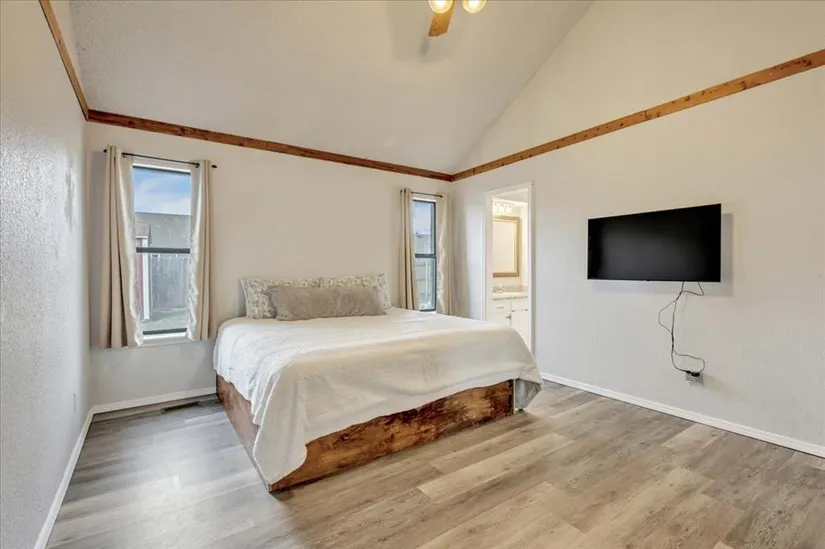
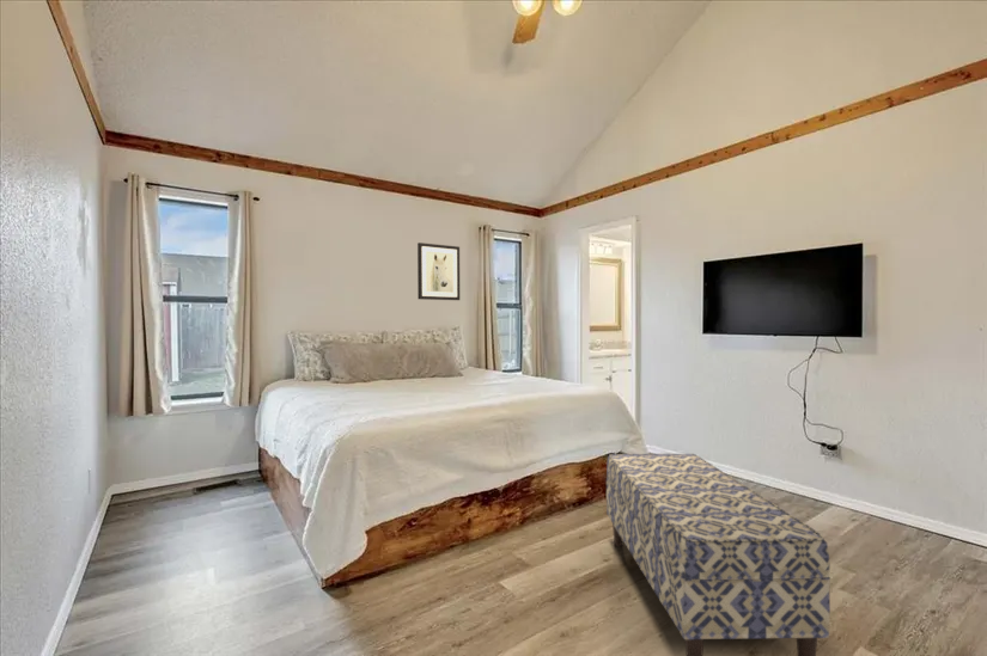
+ bench (690, 540)
+ wall art (439, 271)
